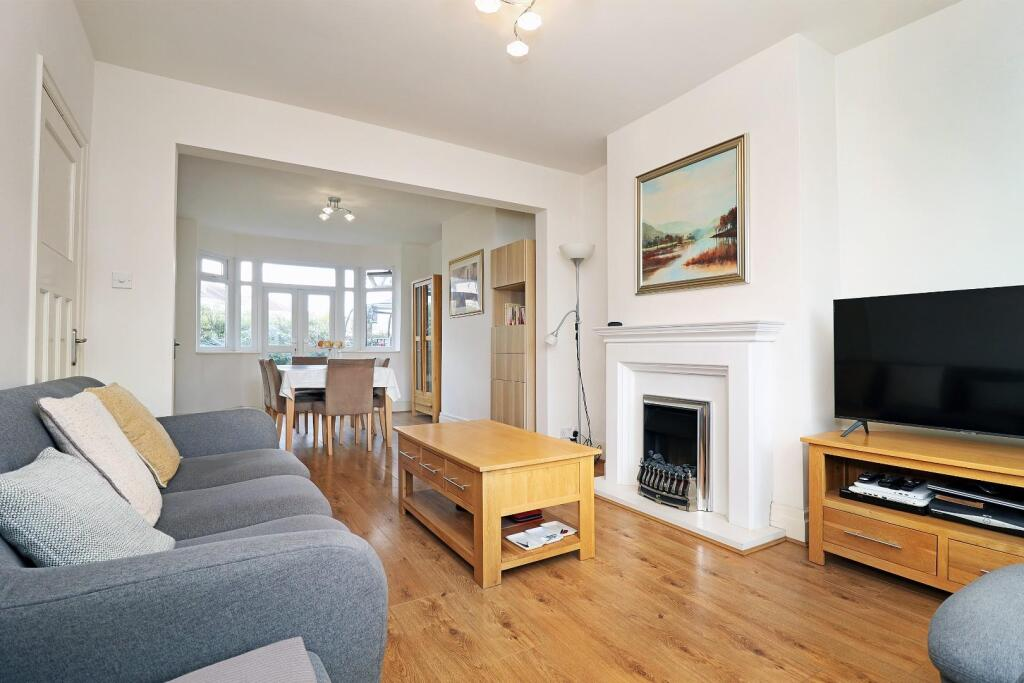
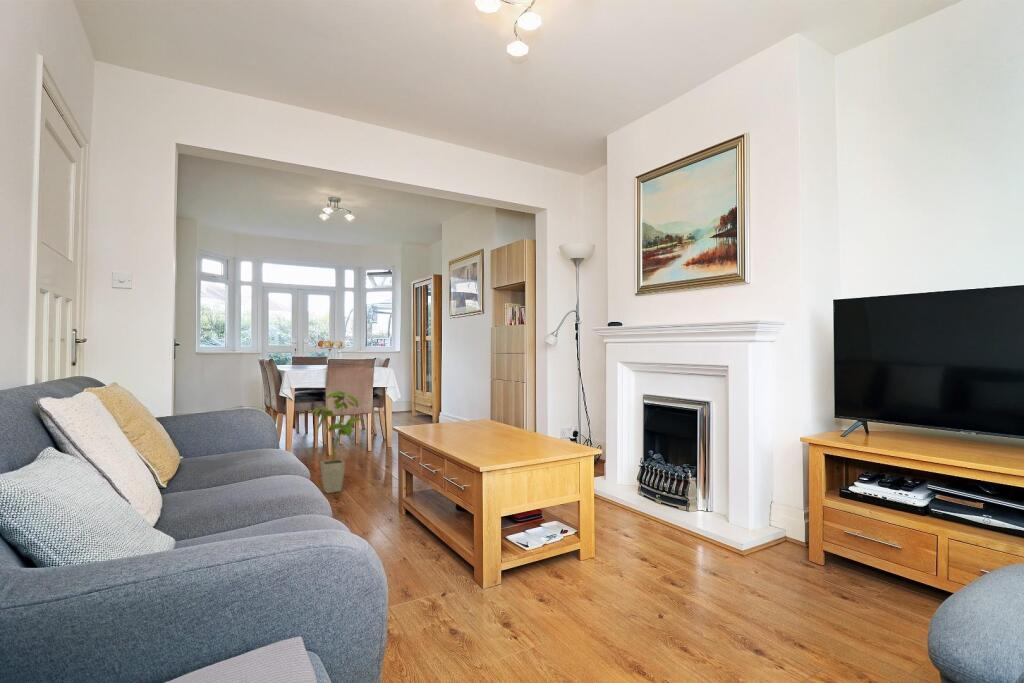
+ house plant (338, 440)
